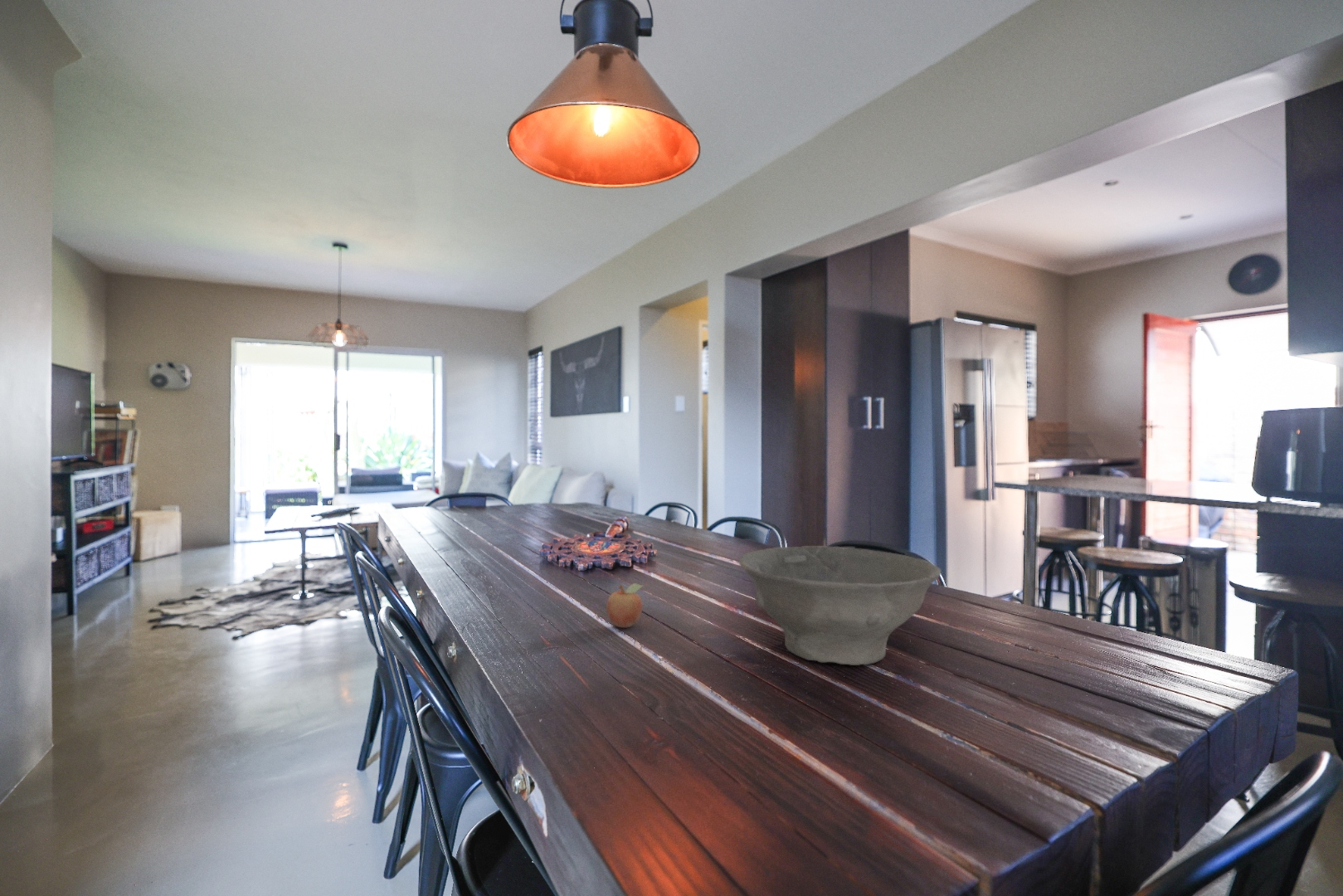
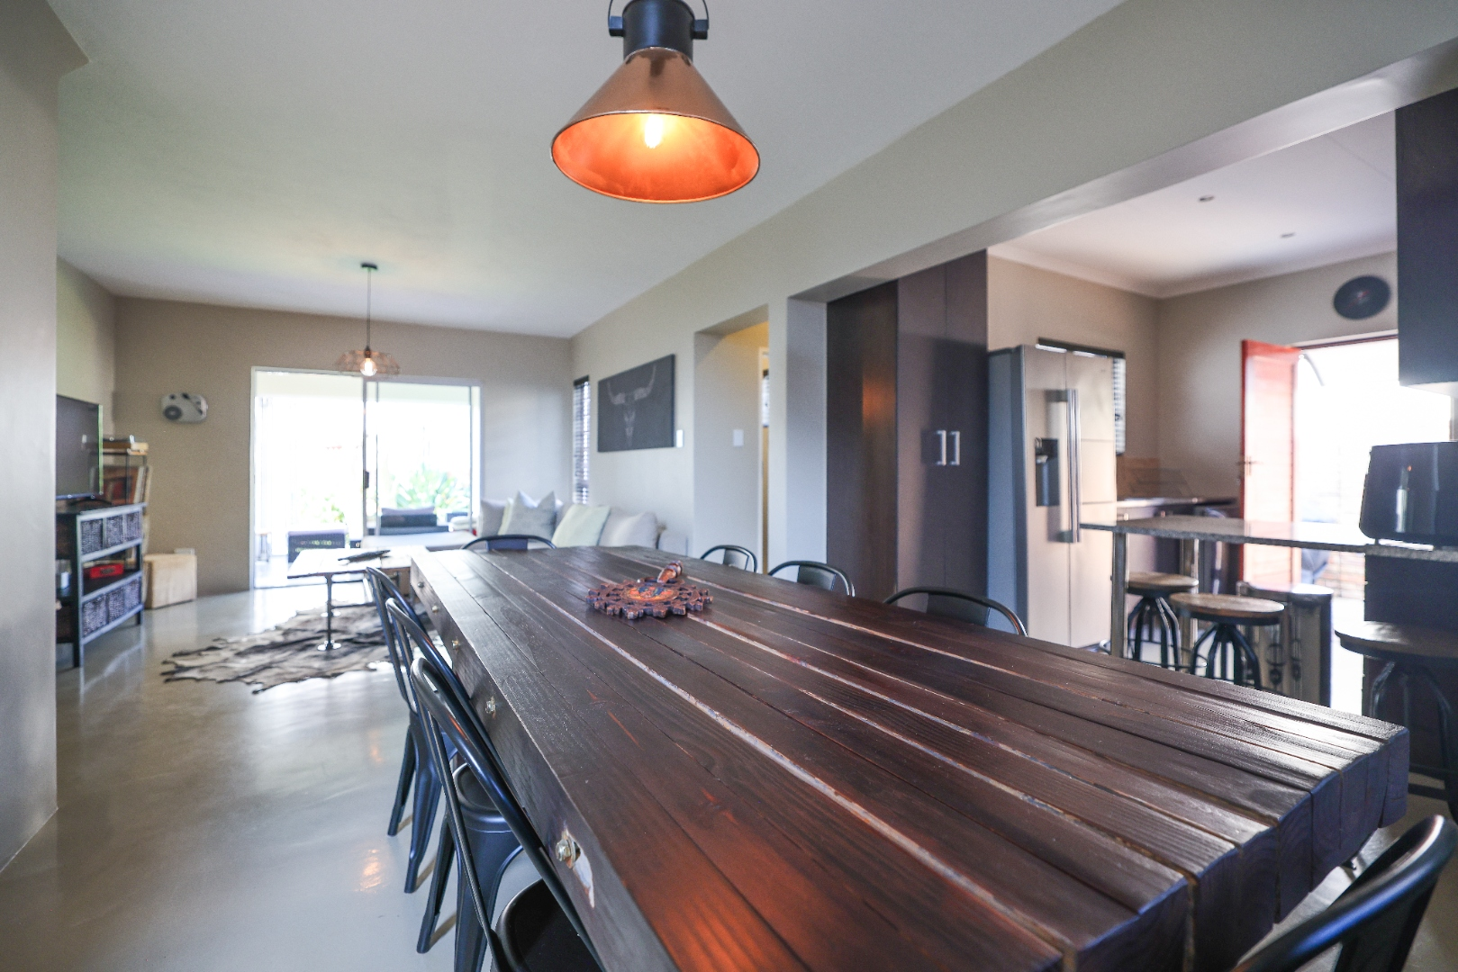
- fruit (625, 605)
- bowl (835, 604)
